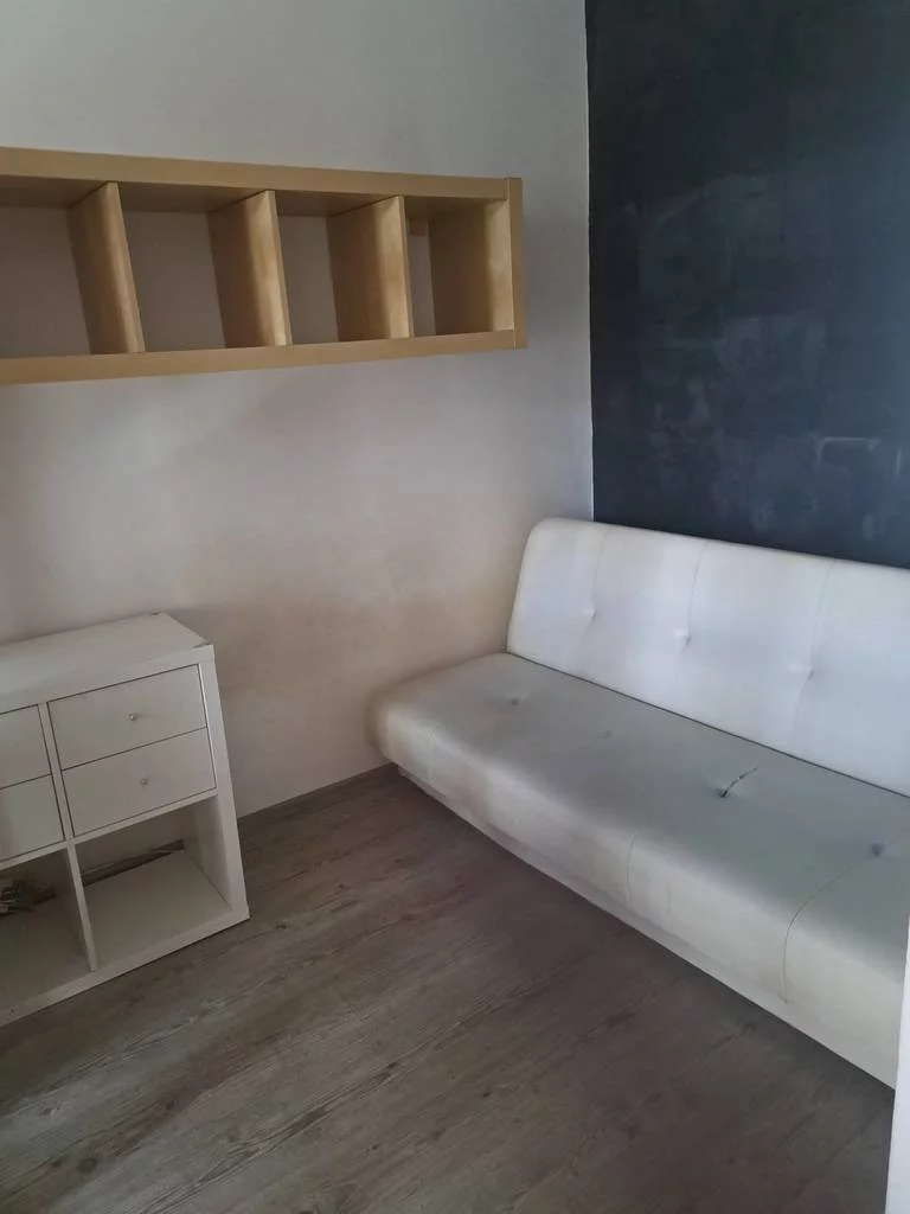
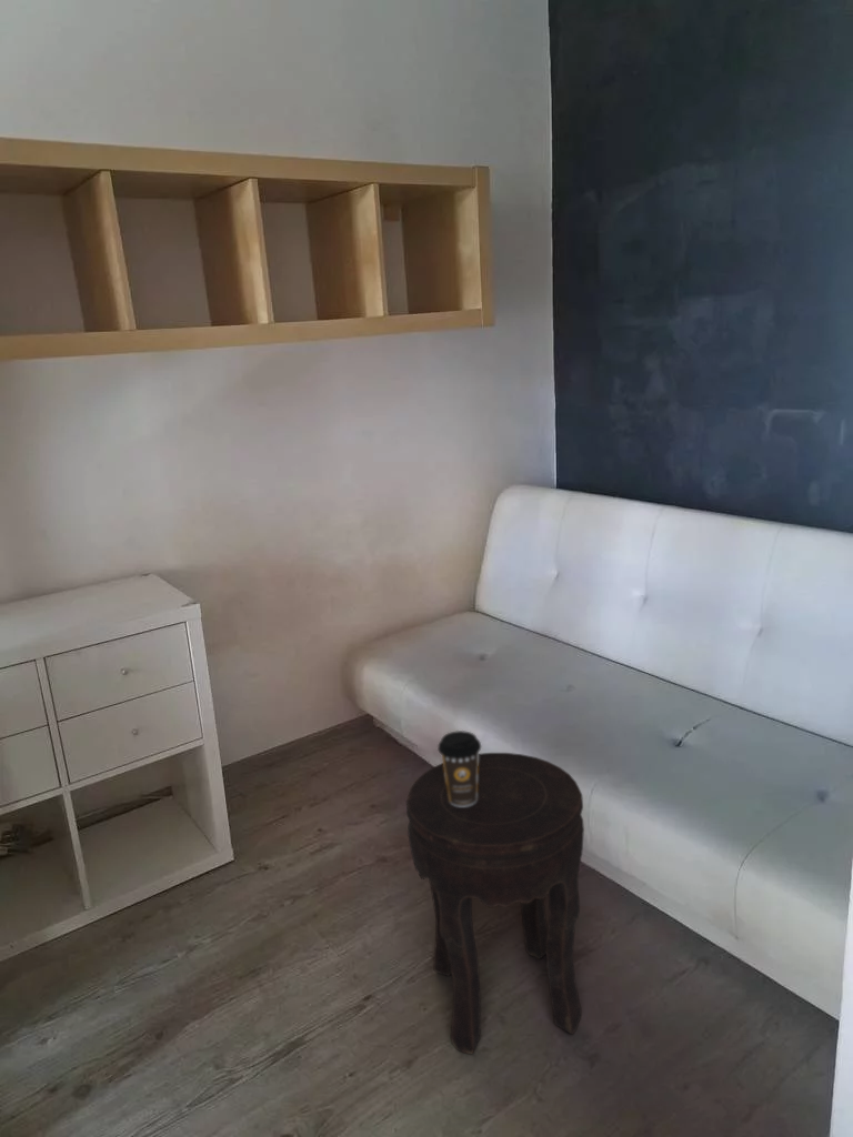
+ coffee cup (461, 768)
+ side table (499, 898)
